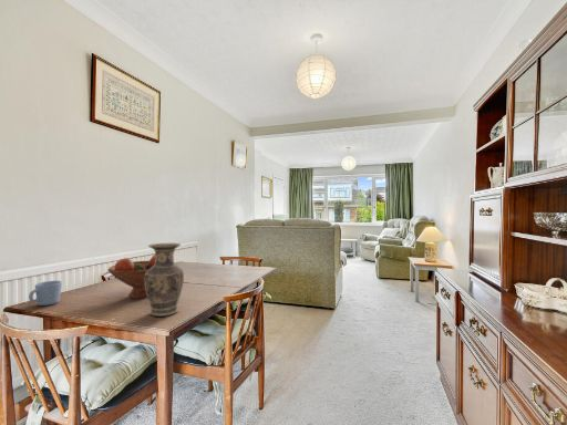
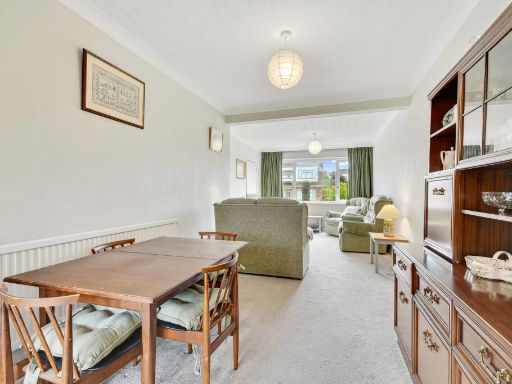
- vase (164, 278)
- mug (44, 294)
- fruit bowl (141, 274)
